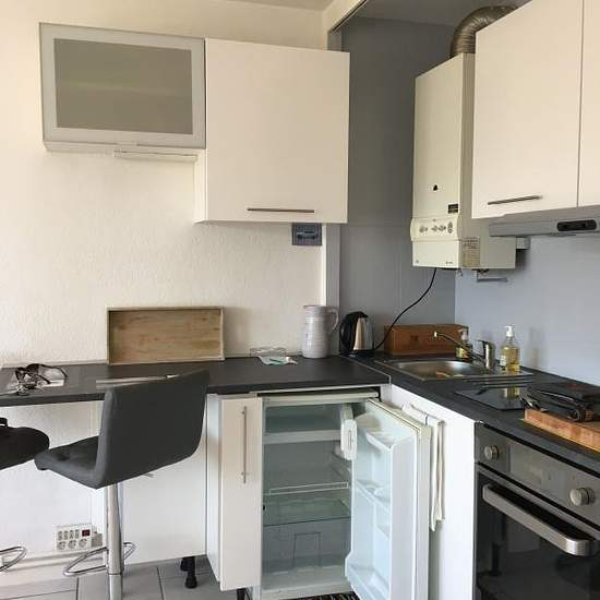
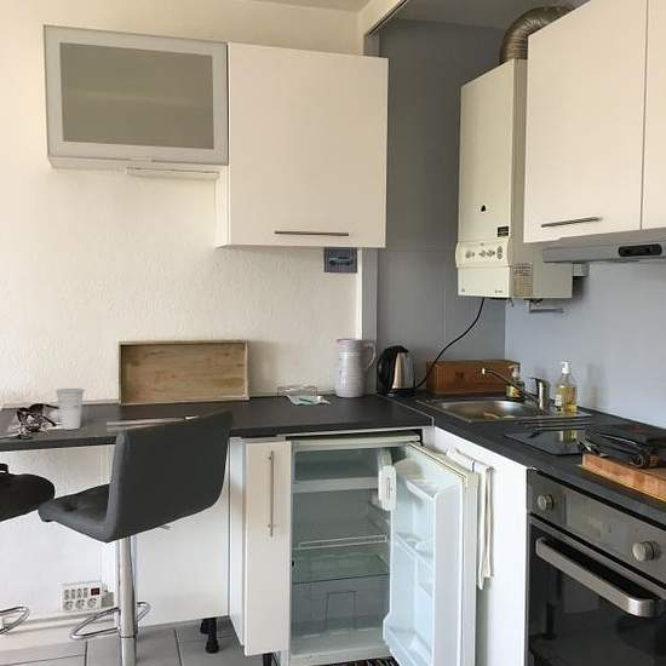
+ cup (70, 408)
